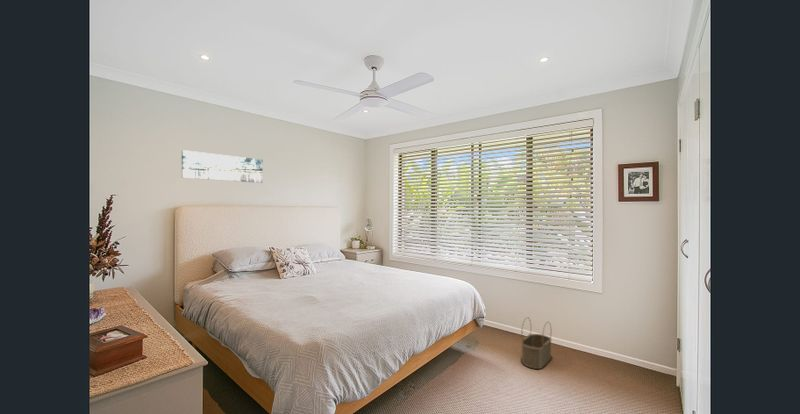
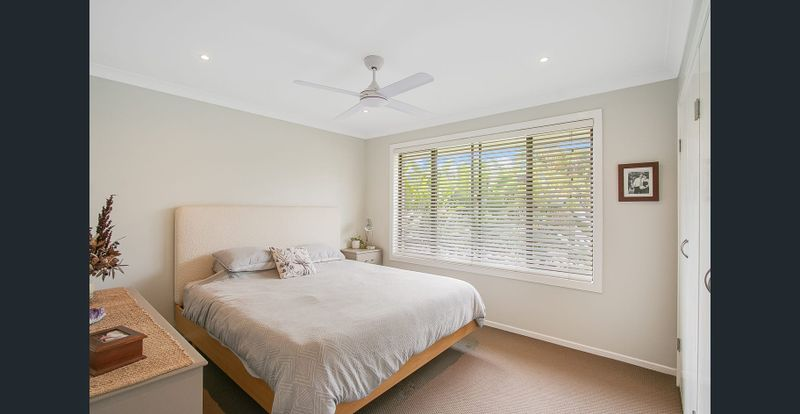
- wicker basket (536, 340)
- wall art (225, 167)
